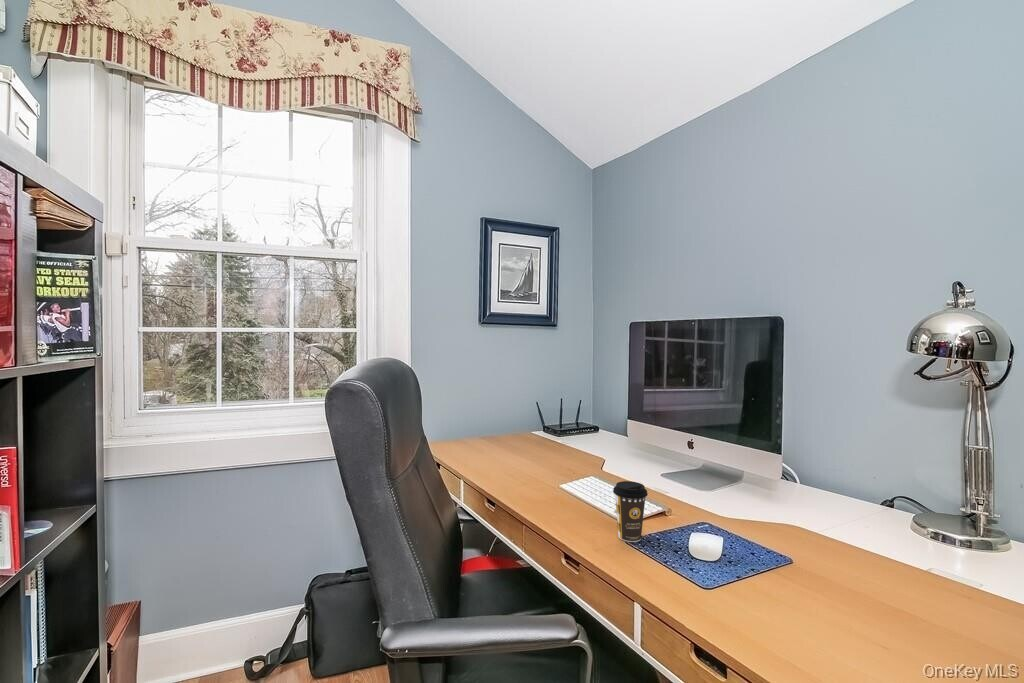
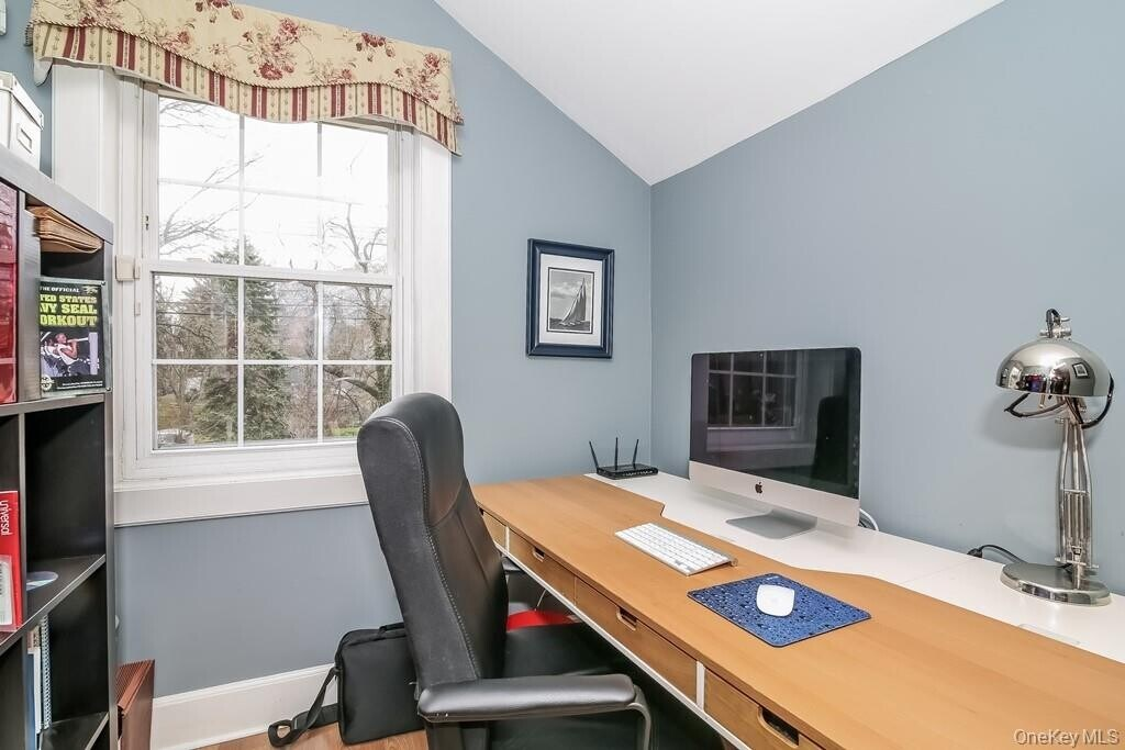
- coffee cup (629, 511)
